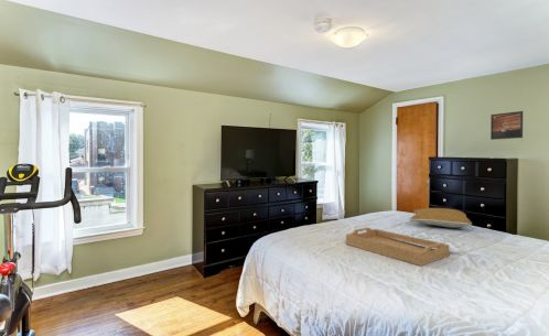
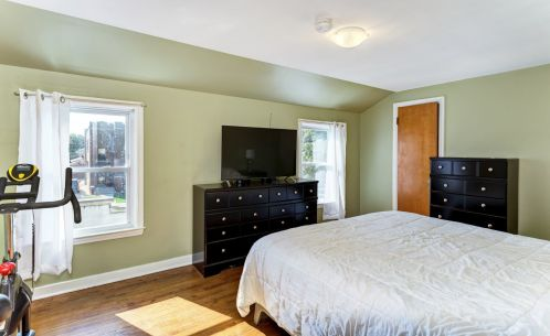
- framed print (506, 126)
- pillow (439, 217)
- serving tray (394, 242)
